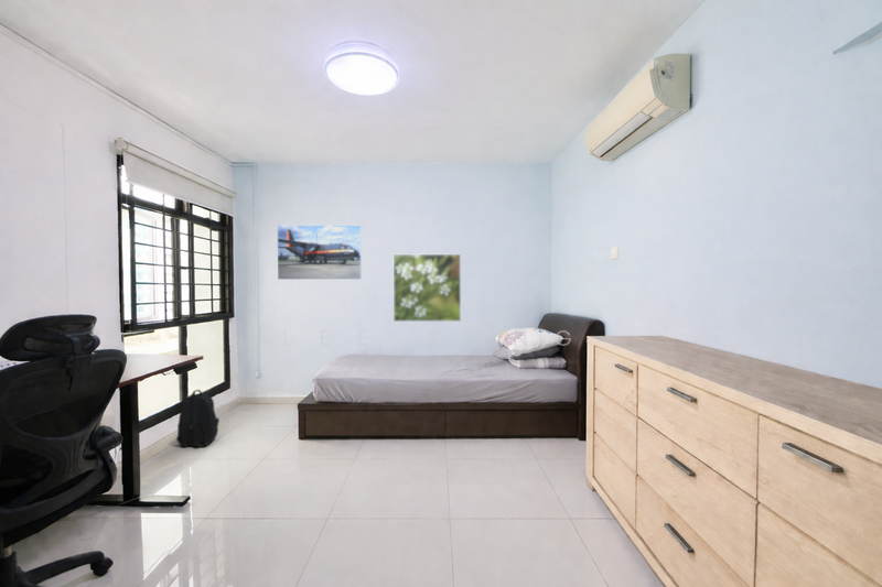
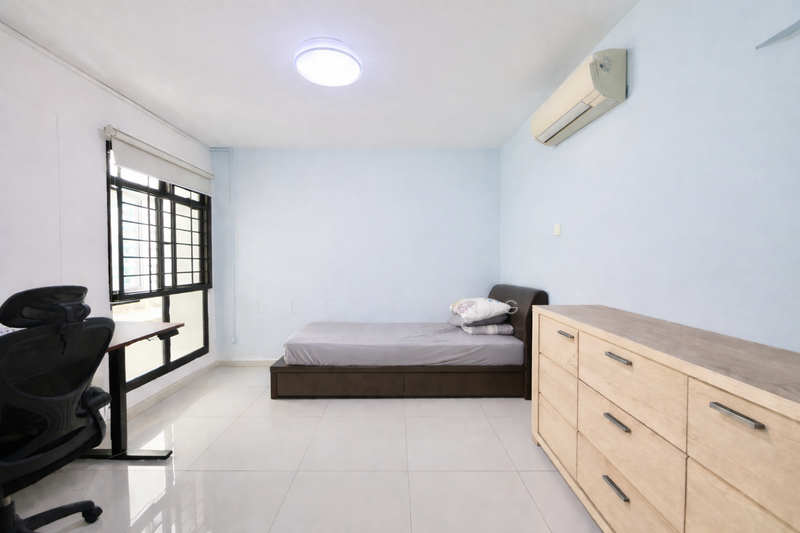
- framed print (427, 287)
- backpack (197, 416)
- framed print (319, 252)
